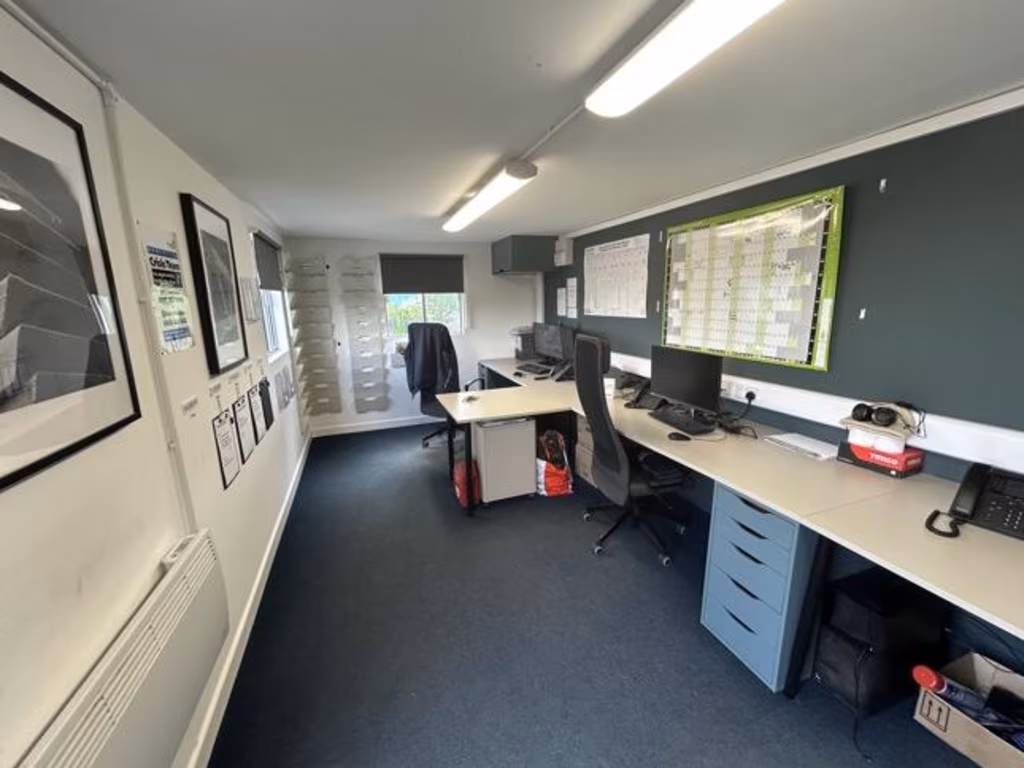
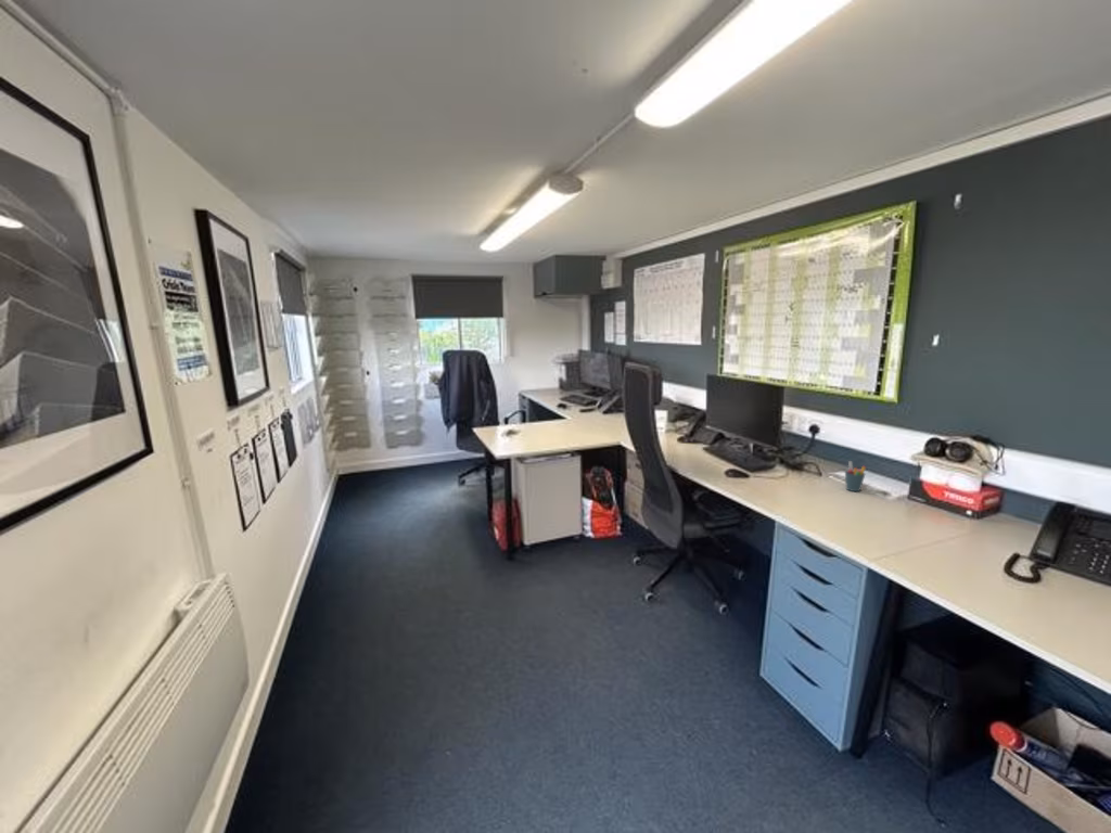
+ pen holder (854, 476)
